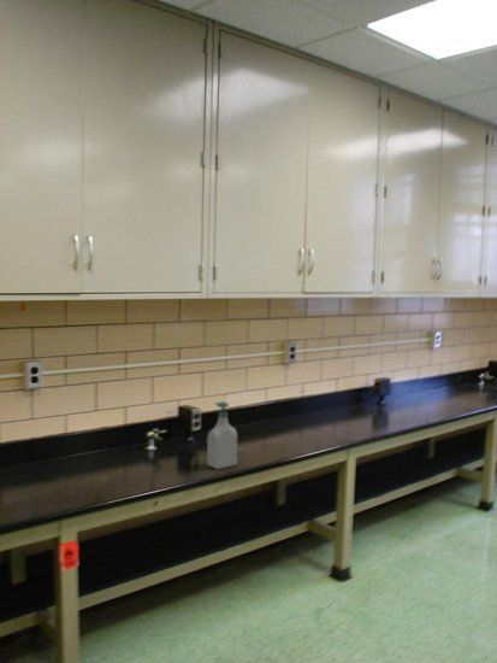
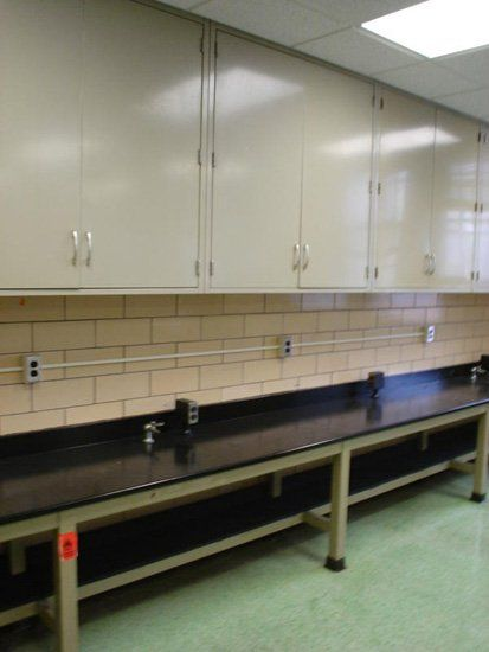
- soap bottle (220, 433)
